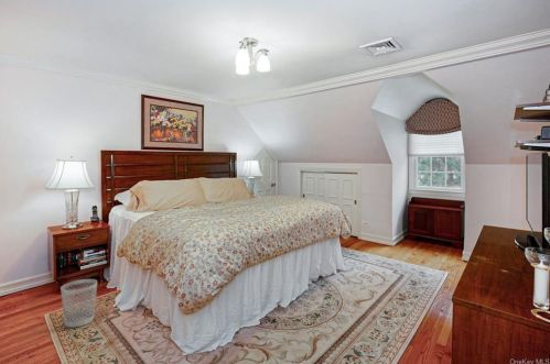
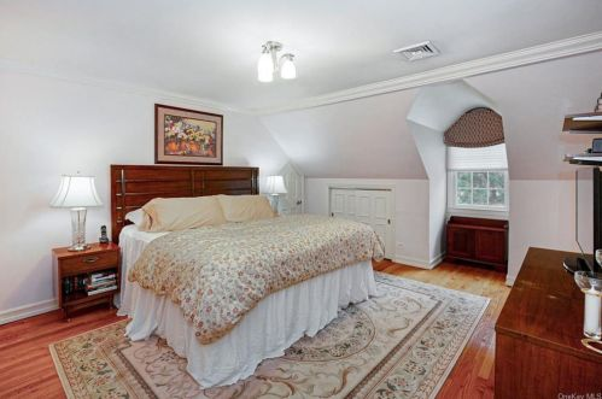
- wastebasket (79, 302)
